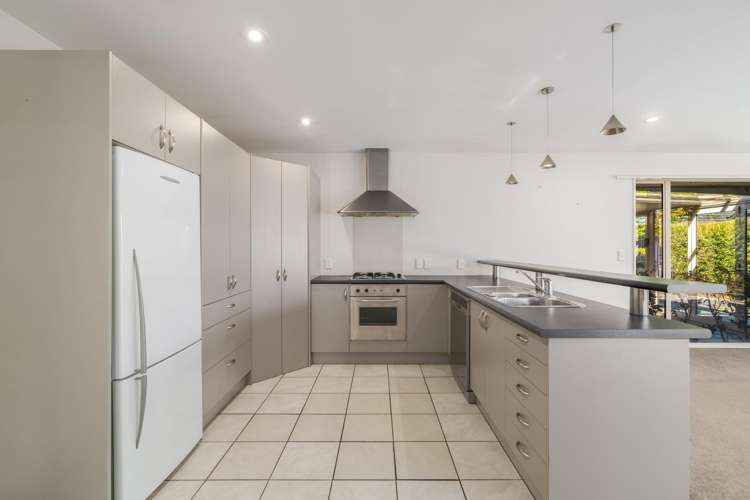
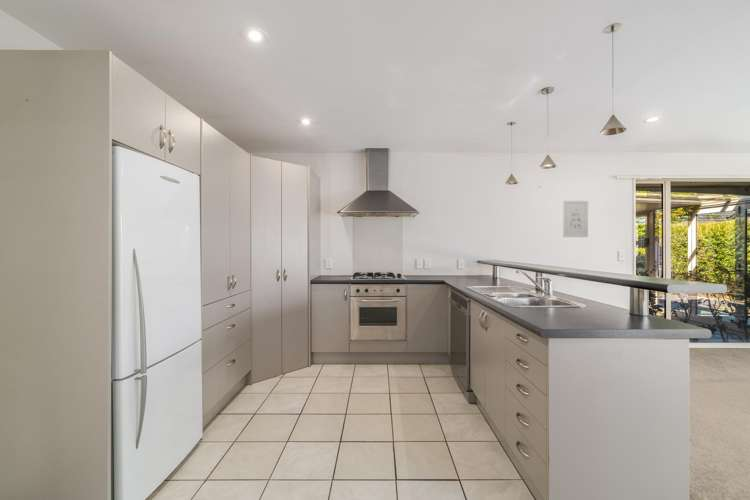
+ wall art (575, 219)
